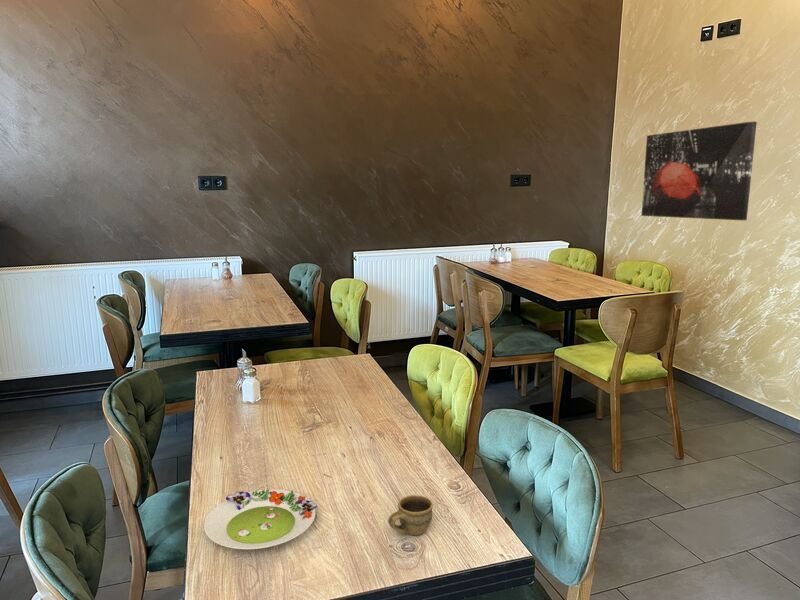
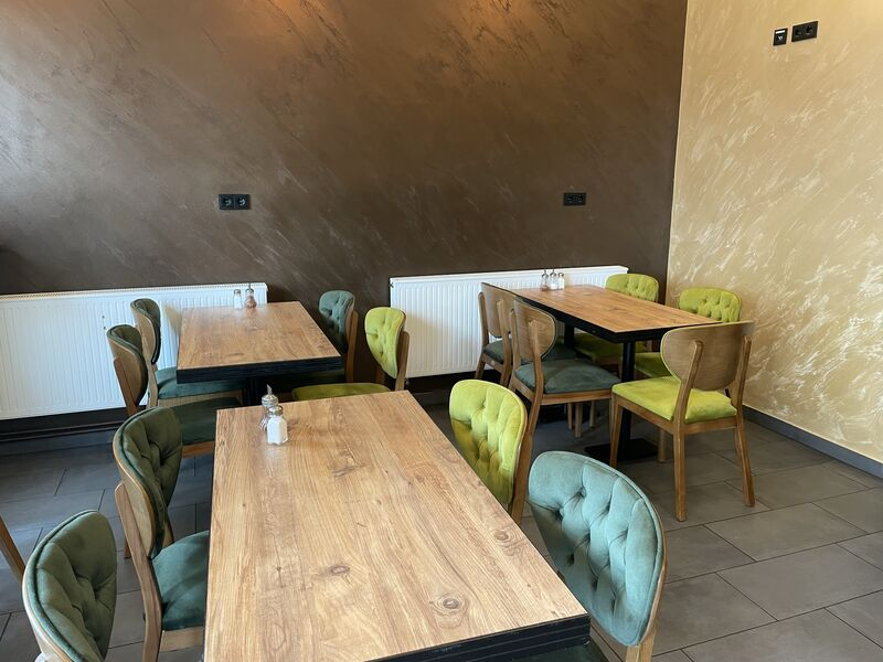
- cup (409, 518)
- wall art (692, 174)
- salad plate (261, 519)
